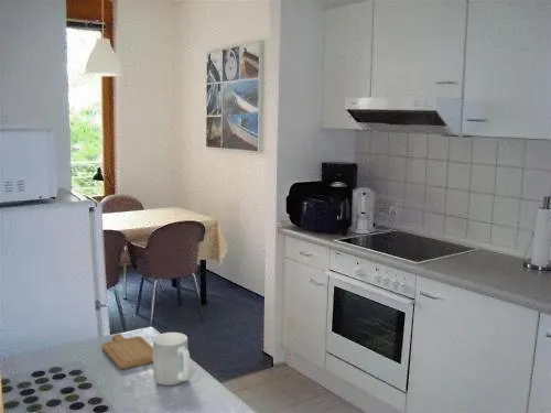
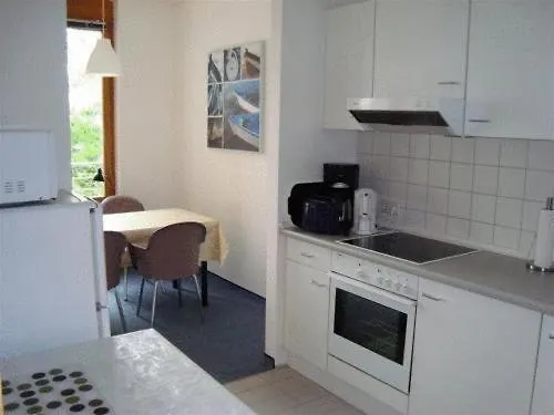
- chopping board (128, 348)
- mug (174, 359)
